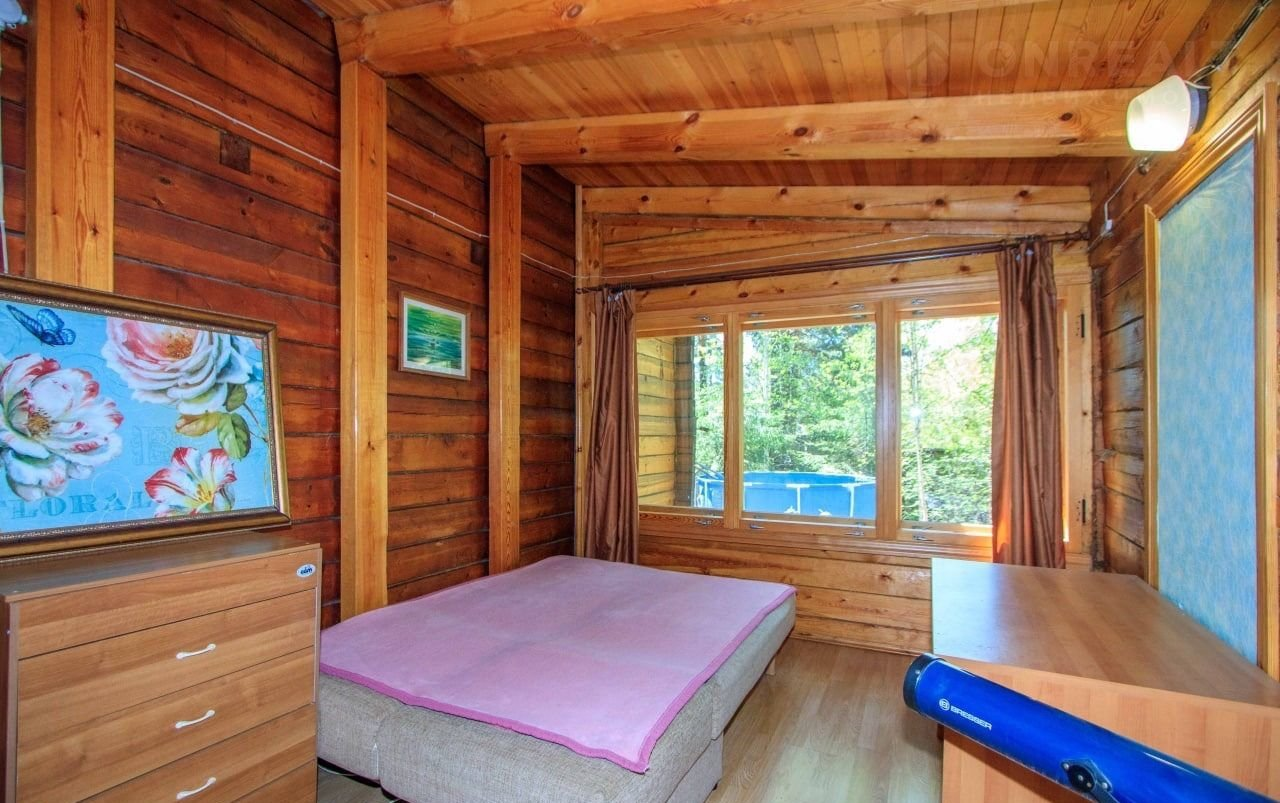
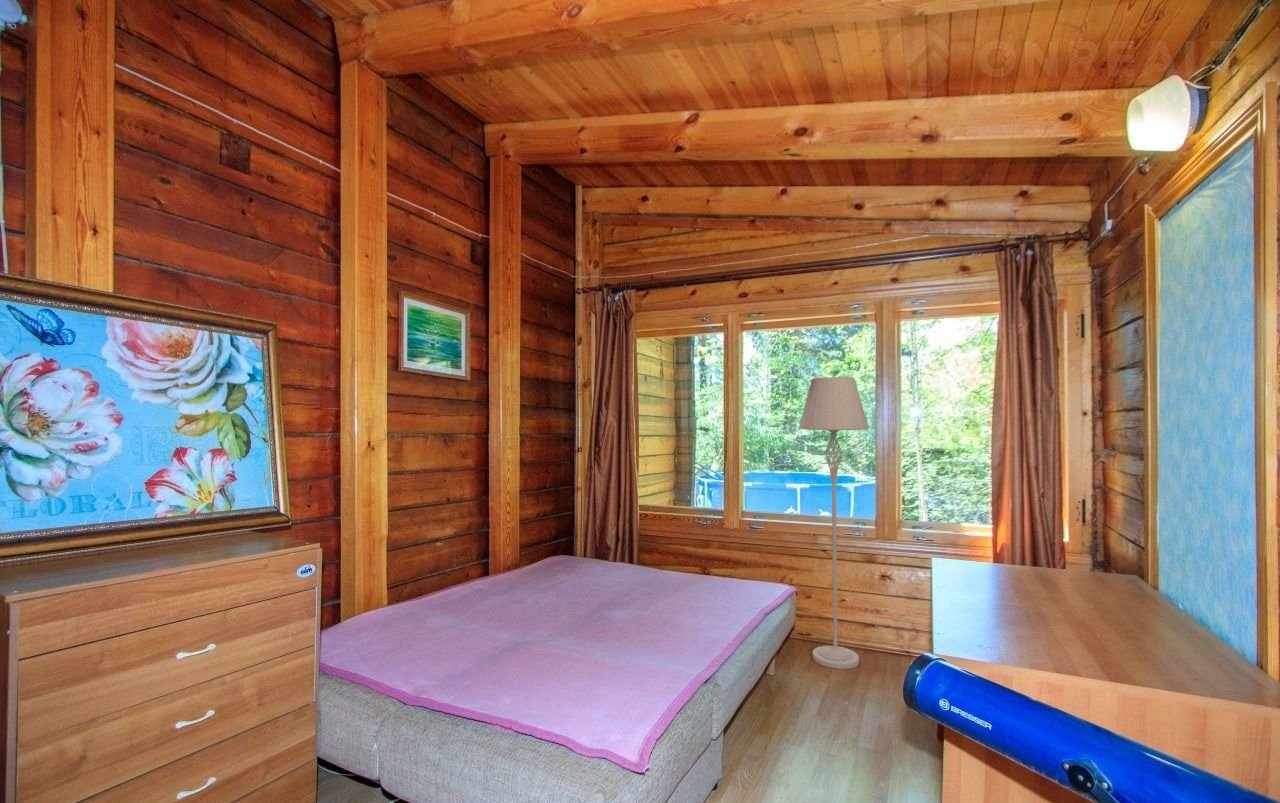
+ floor lamp (834, 518)
